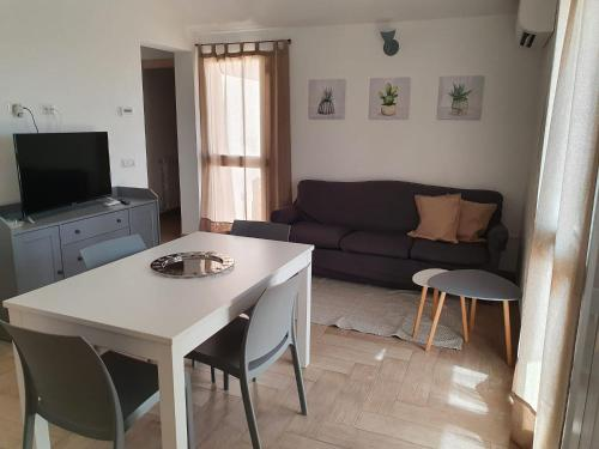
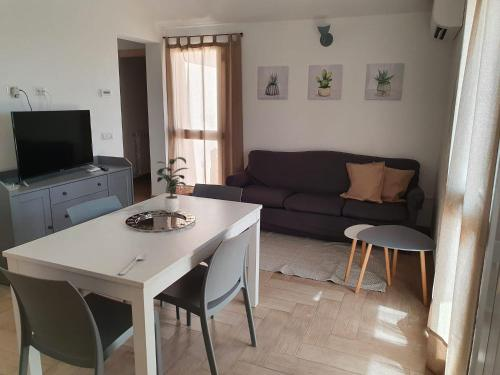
+ spoon (133, 262)
+ potted plant (168, 183)
